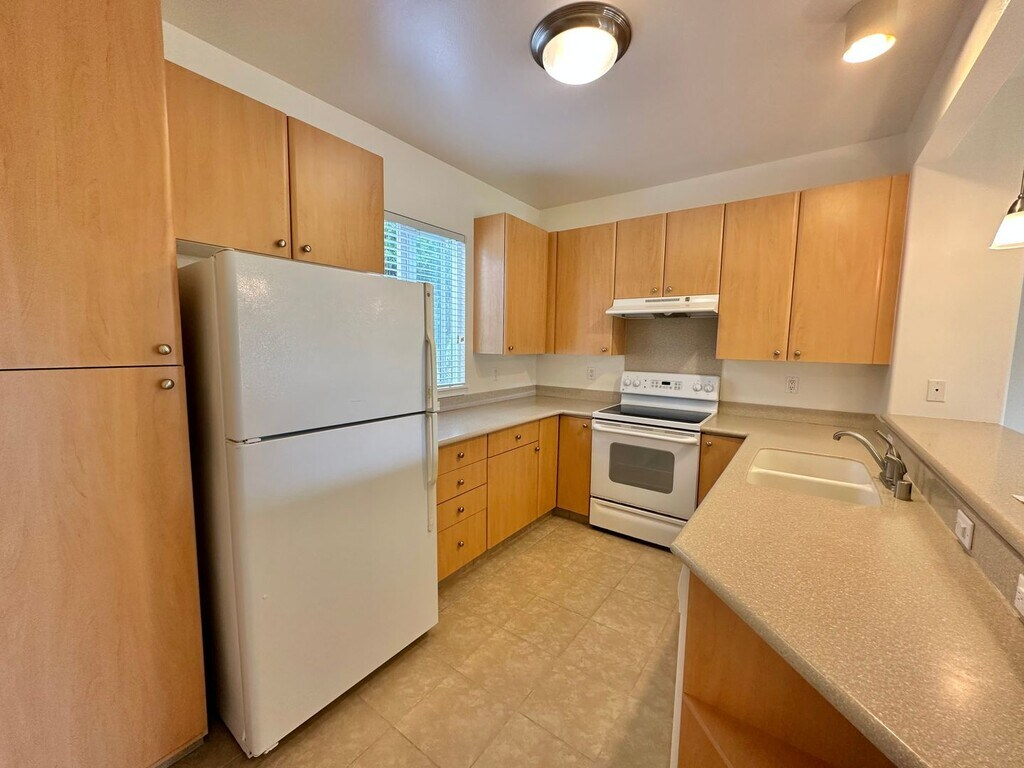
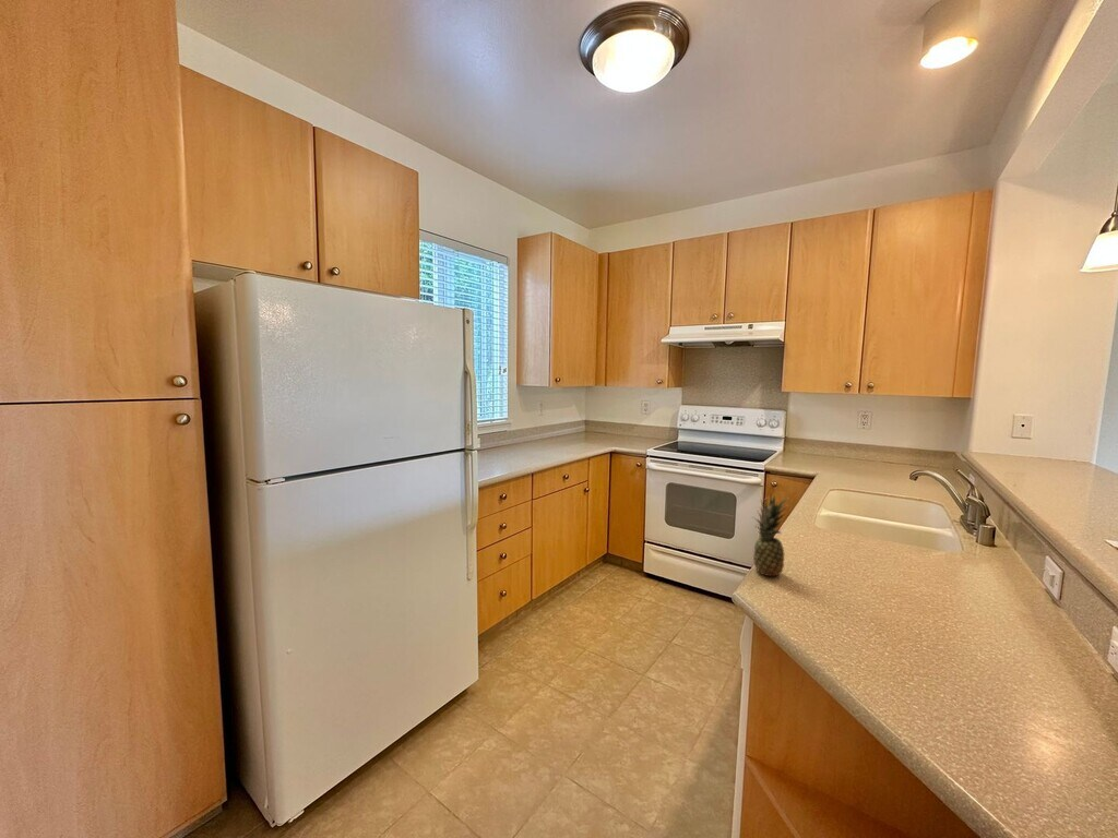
+ fruit (770, 534)
